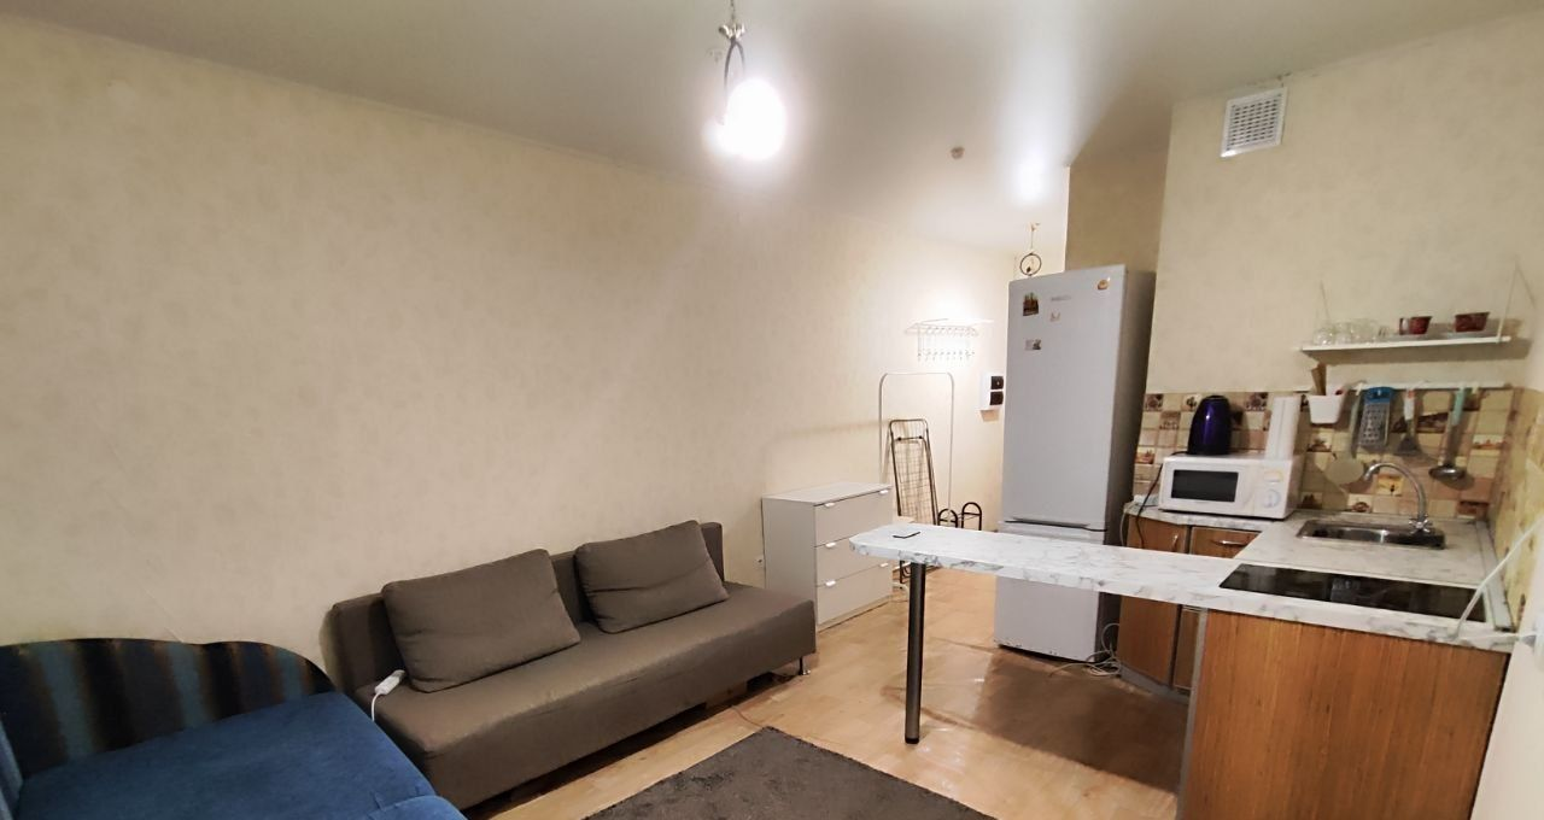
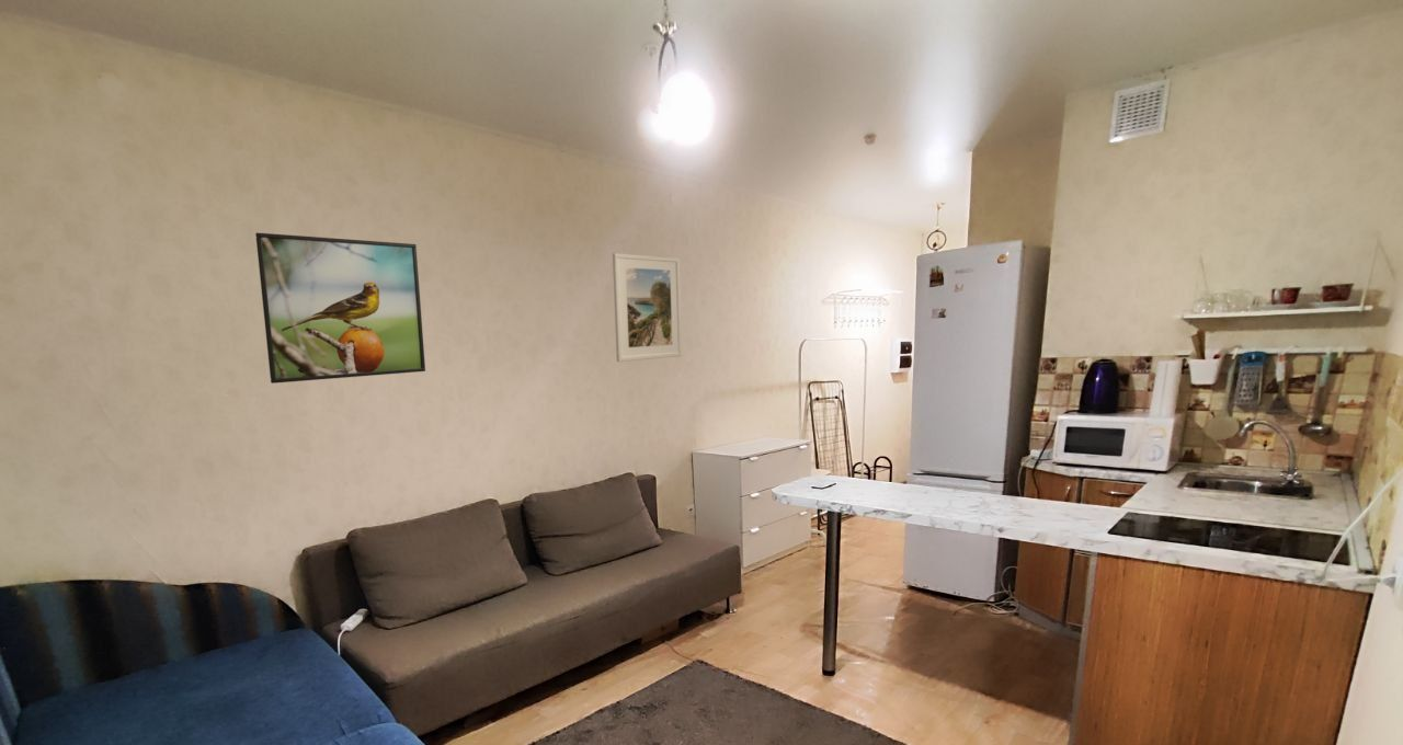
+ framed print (349, 308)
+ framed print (649, 307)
